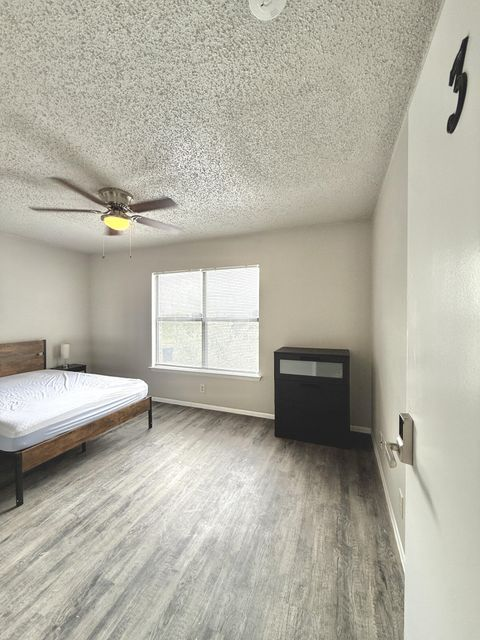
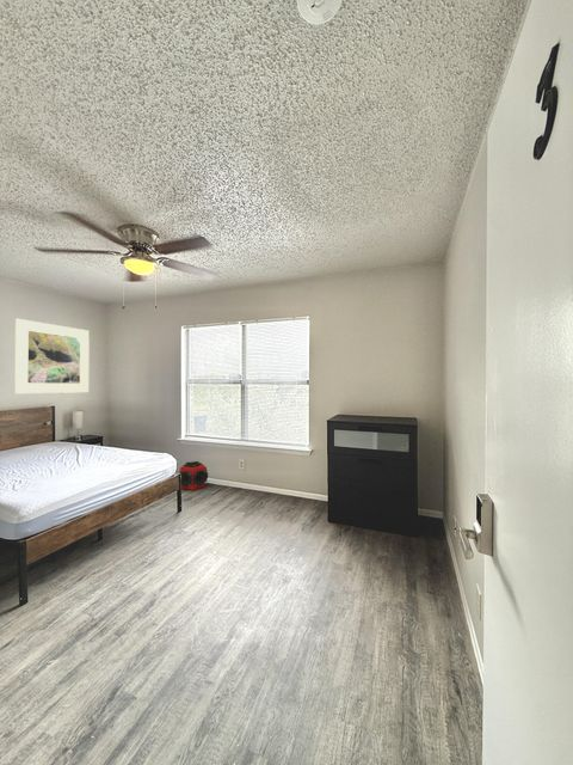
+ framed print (55, 359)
+ speaker (193, 473)
